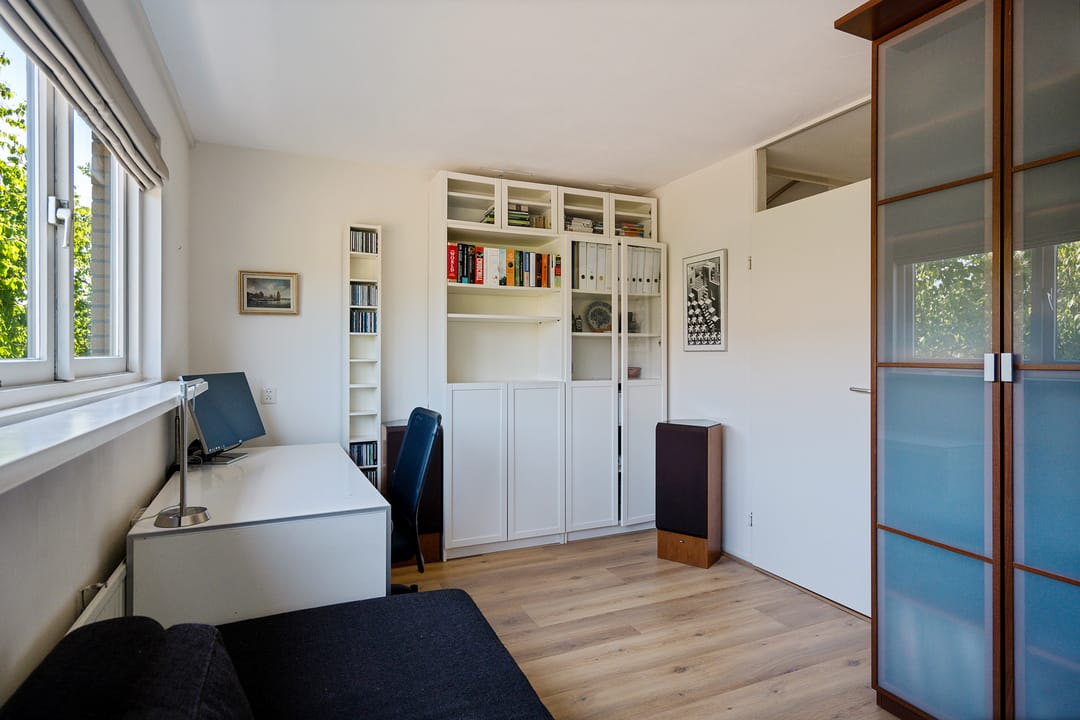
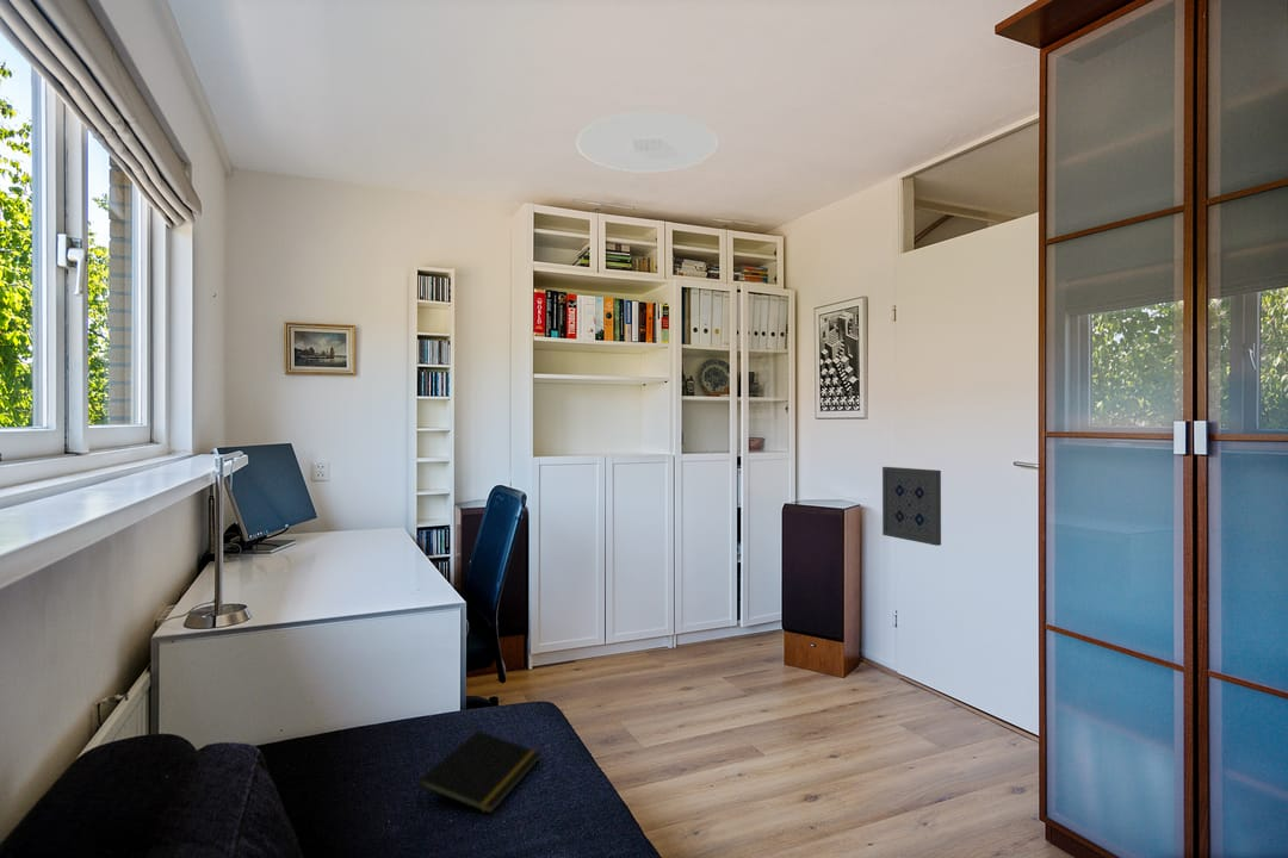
+ wall art (910, 504)
+ ceiling light (646, 137)
+ notepad (483, 767)
